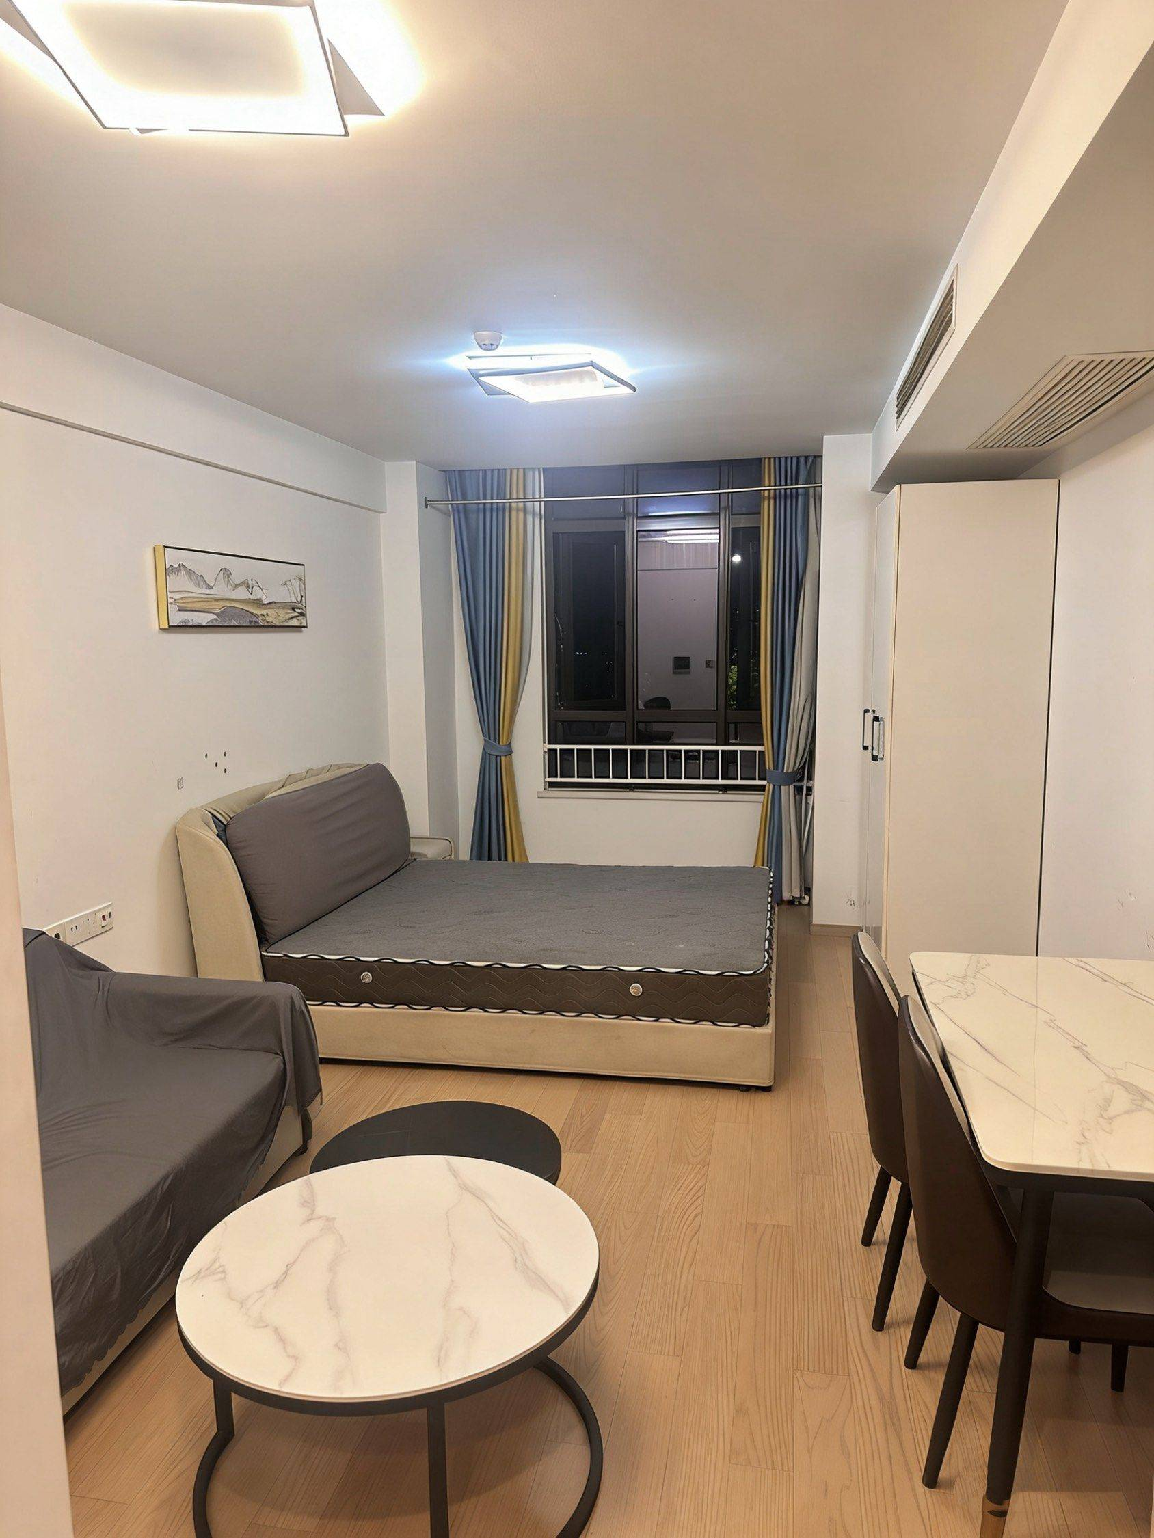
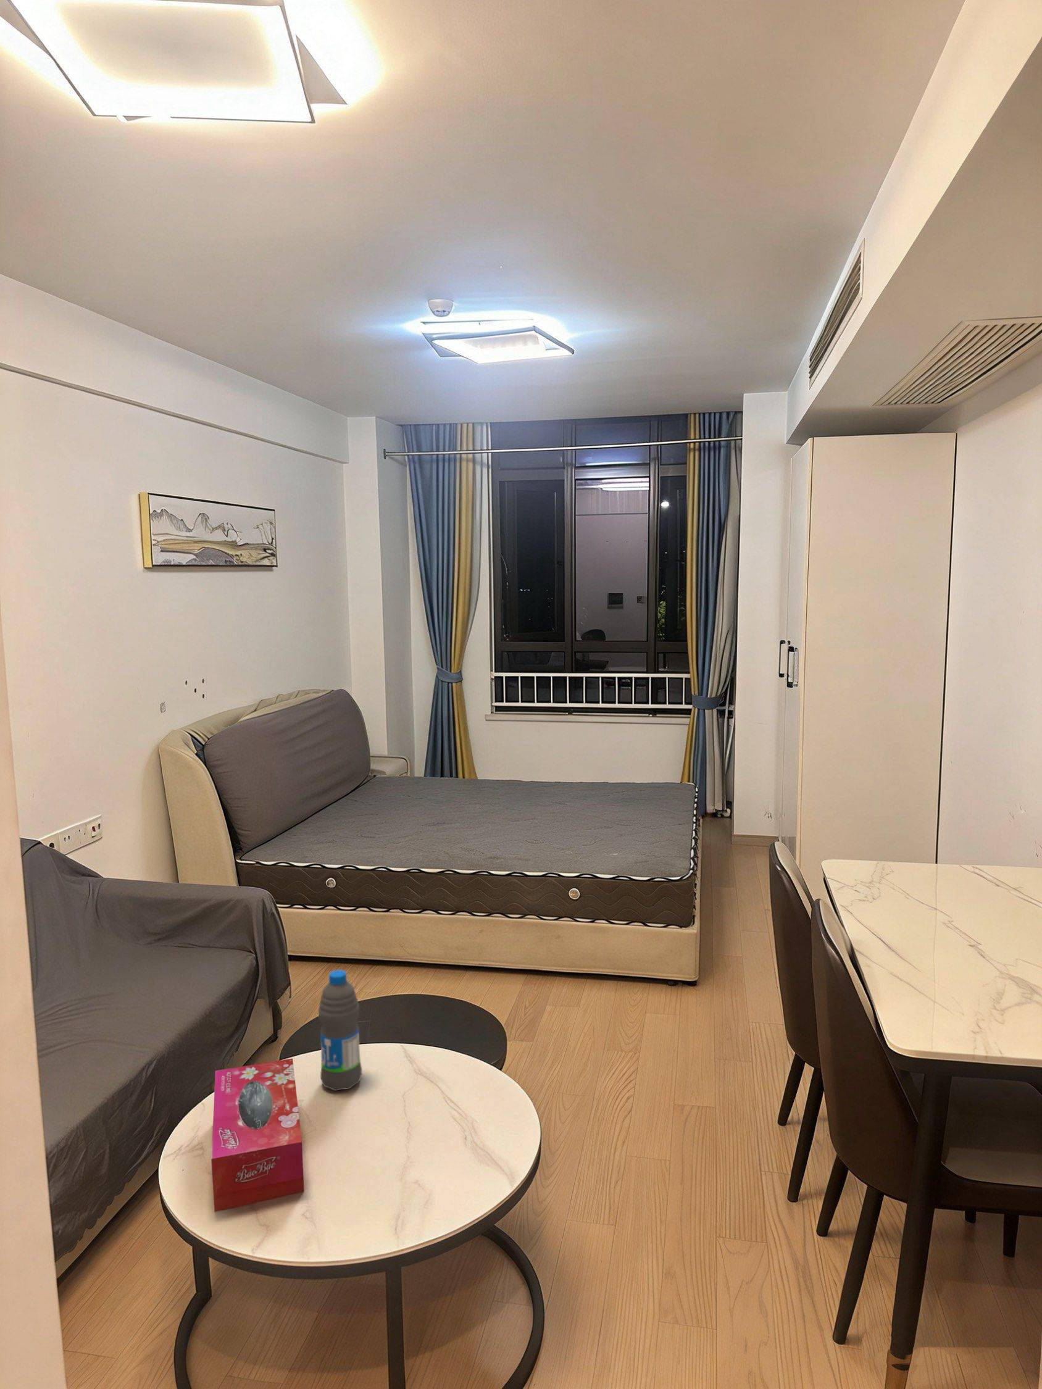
+ water bottle (339, 1027)
+ tissue box (257, 1127)
